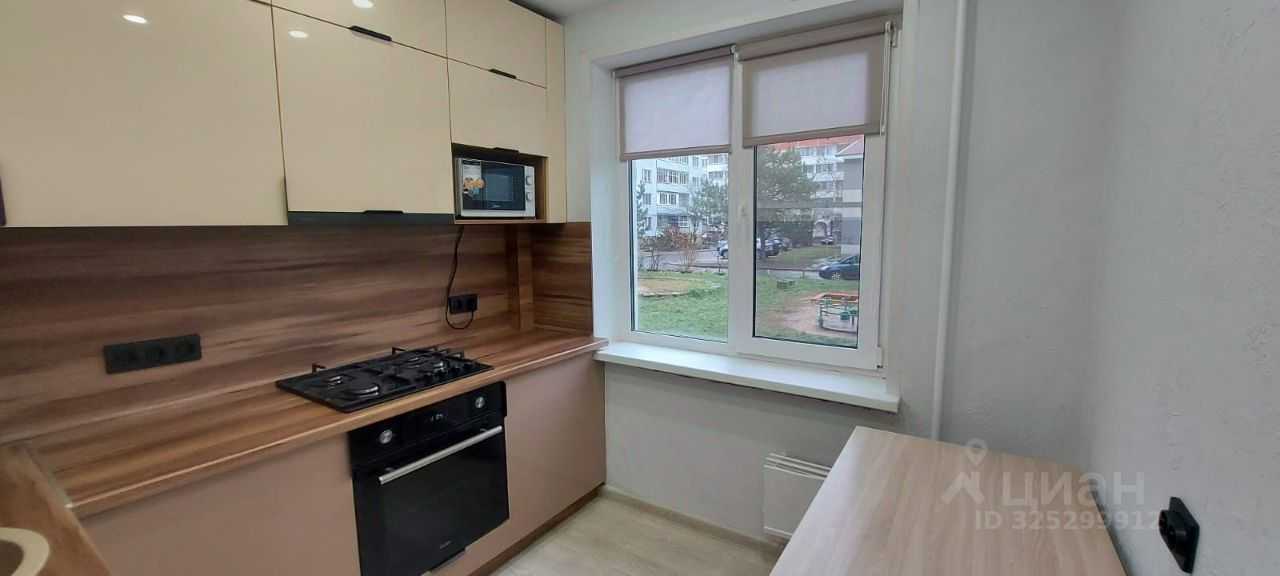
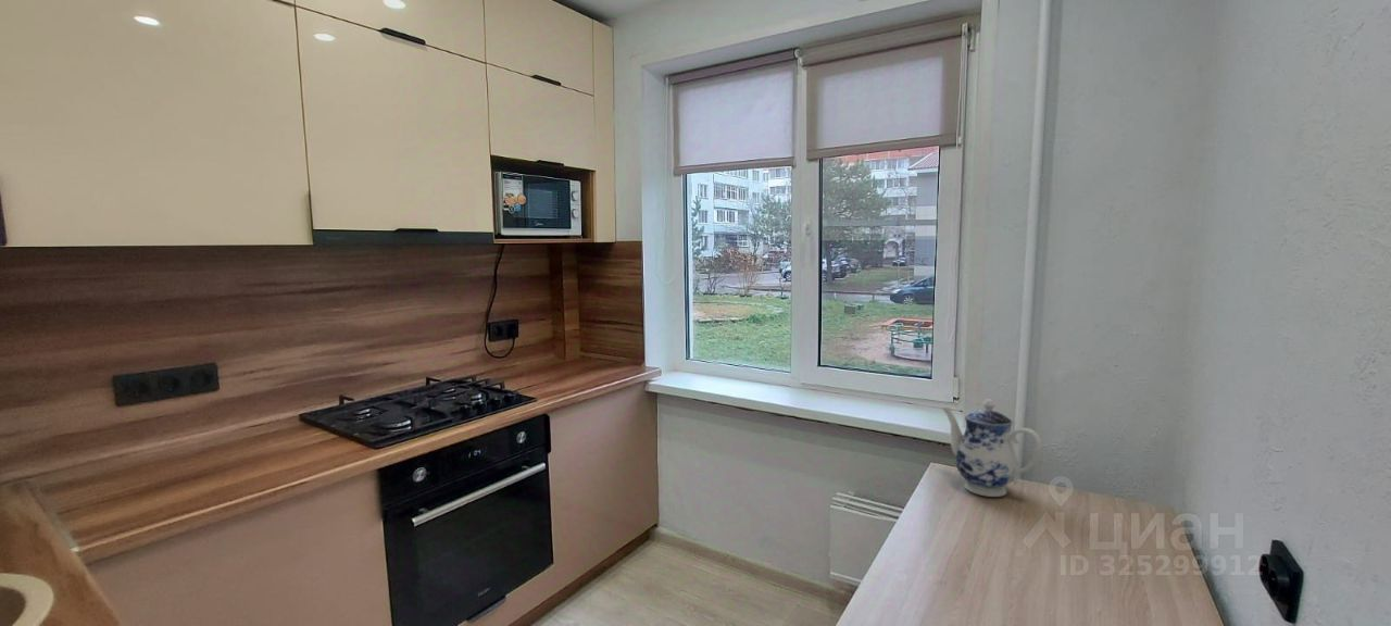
+ teapot (987, 445)
